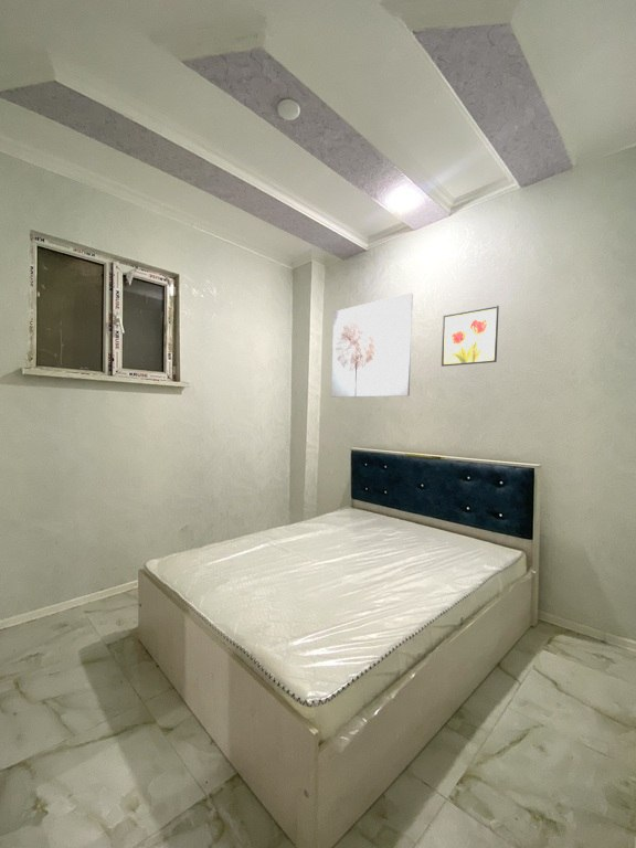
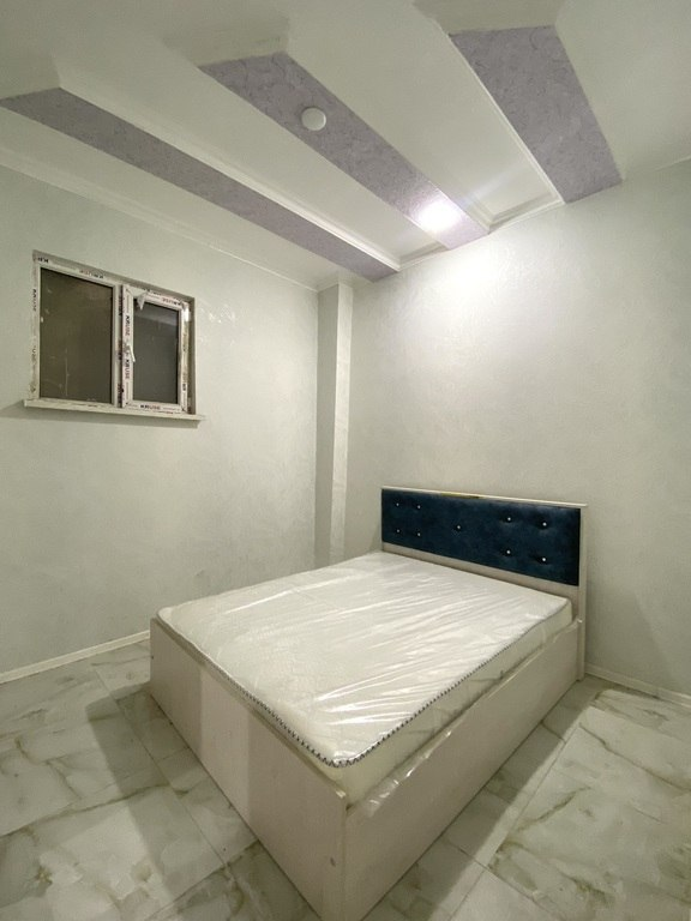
- wall art (368, 350)
- wall art (468, 337)
